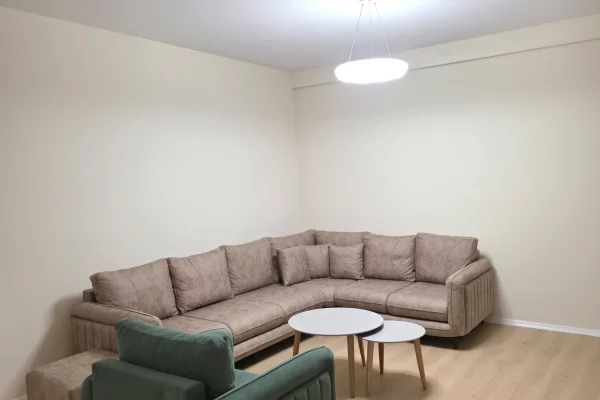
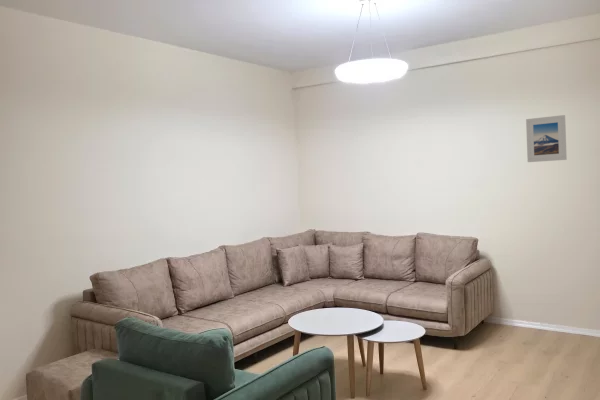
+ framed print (546, 139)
